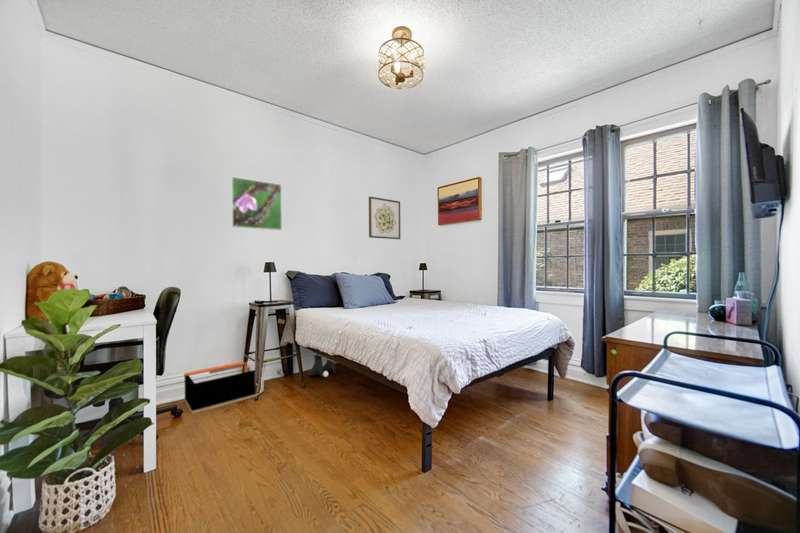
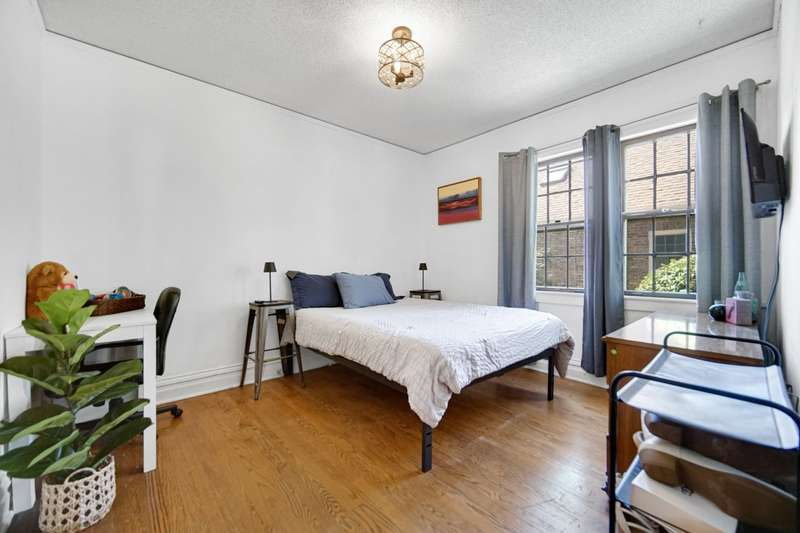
- boots (321, 362)
- wall art (385, 218)
- storage bin (227, 383)
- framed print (257, 204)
